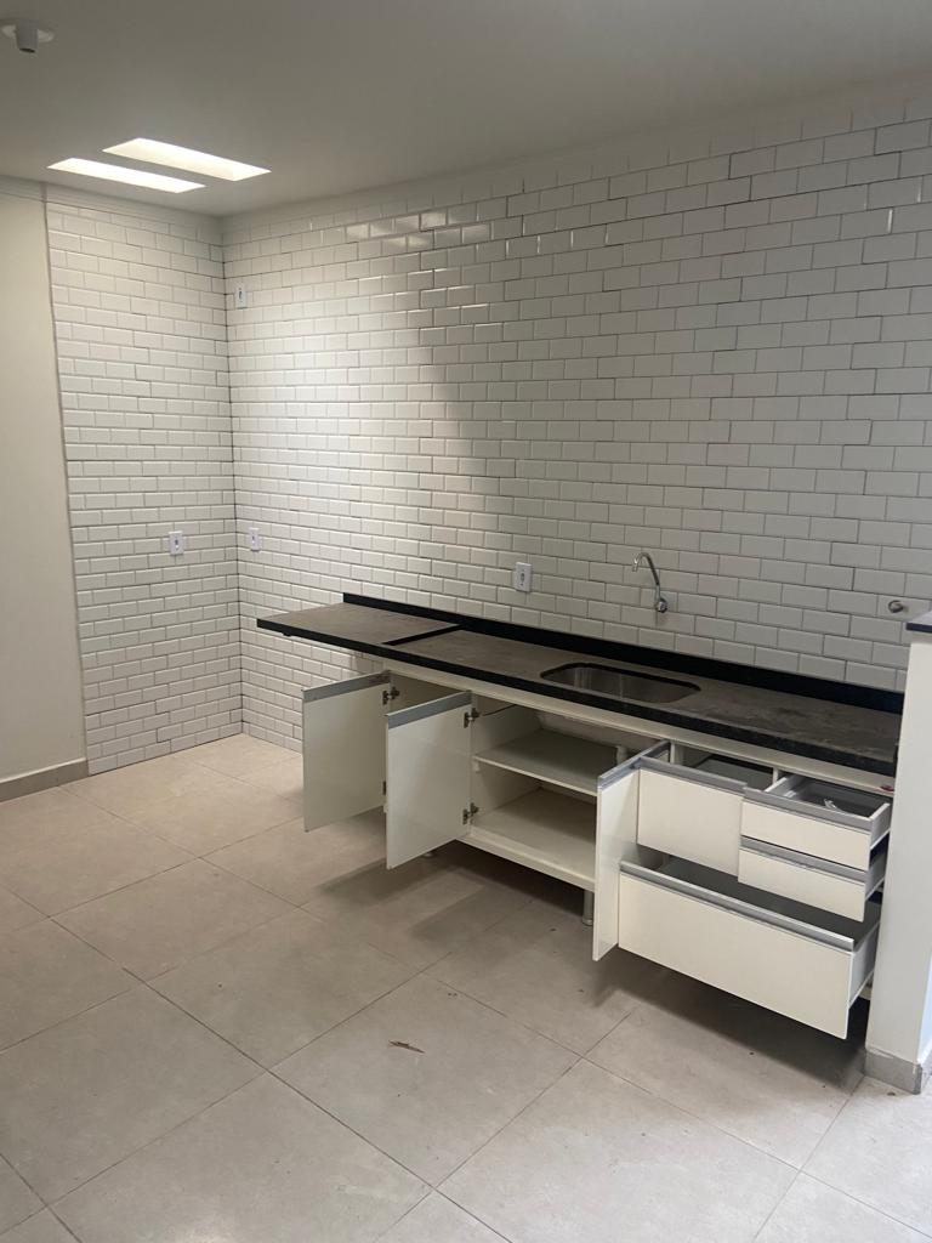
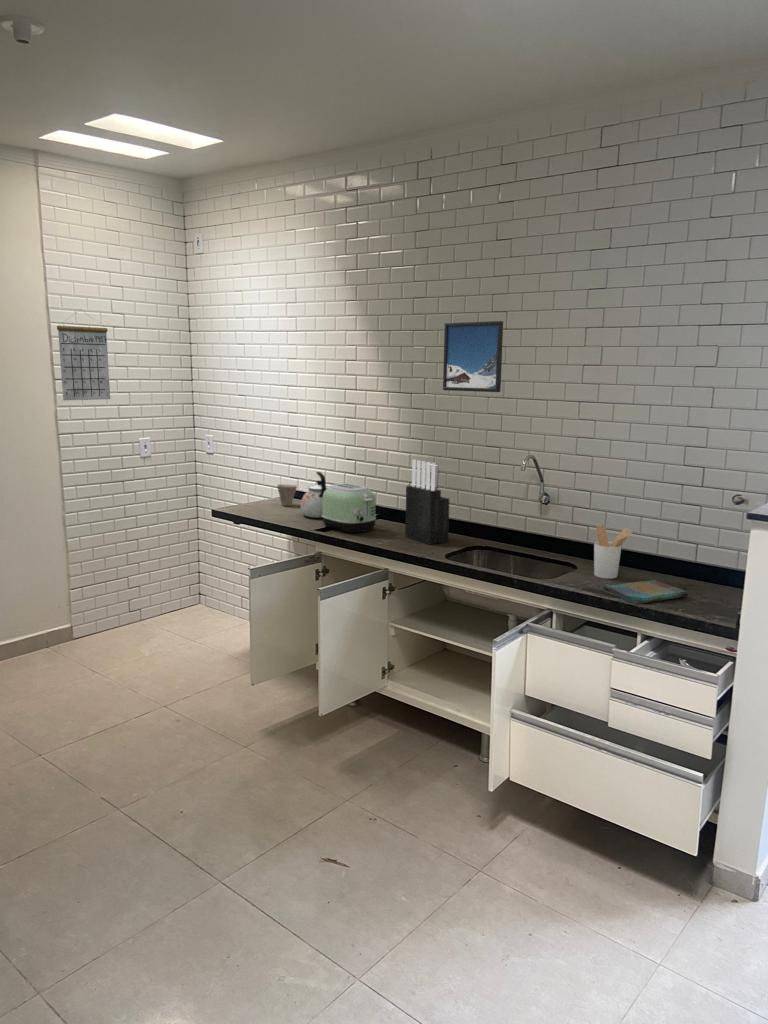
+ kettle (319, 494)
+ toaster (350, 507)
+ knife block (429, 500)
+ cup (287, 495)
+ dish towel (644, 590)
+ utensil holder (613, 551)
+ calendar (84, 355)
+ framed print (472, 356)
